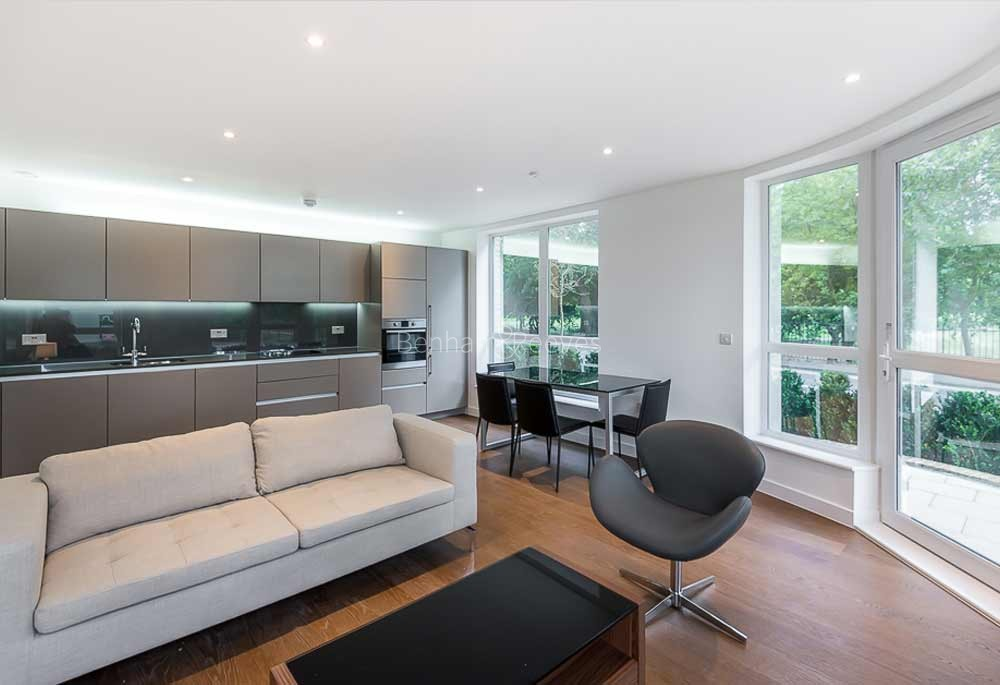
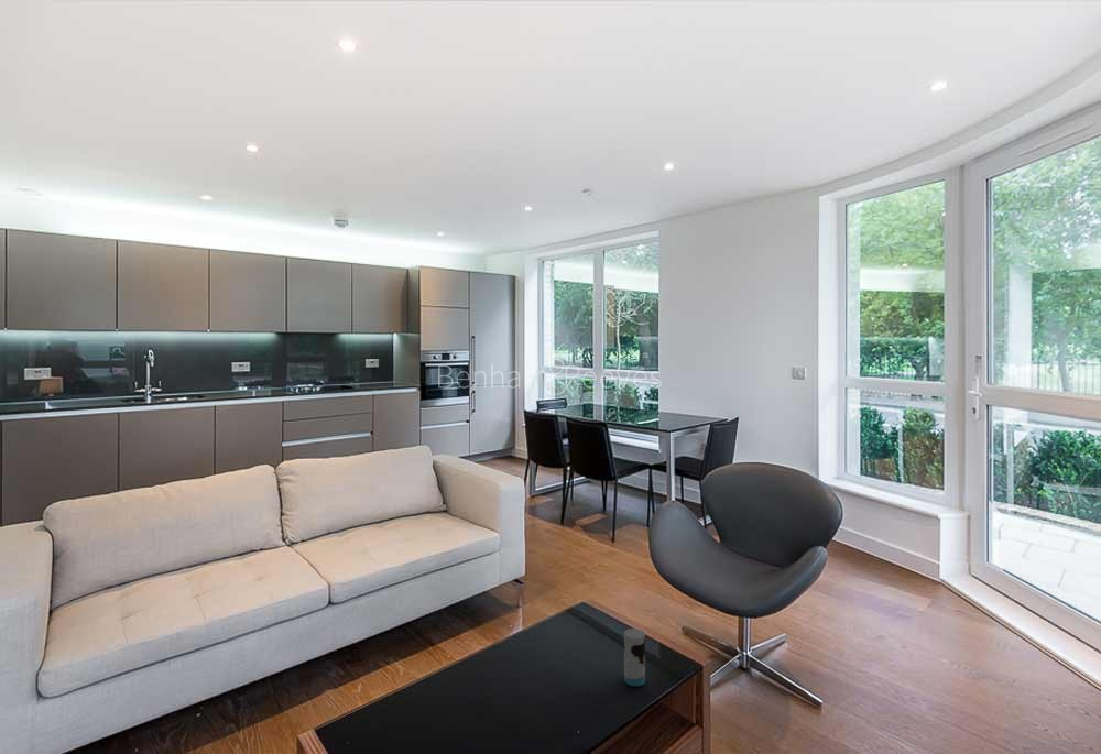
+ cup (634, 656)
